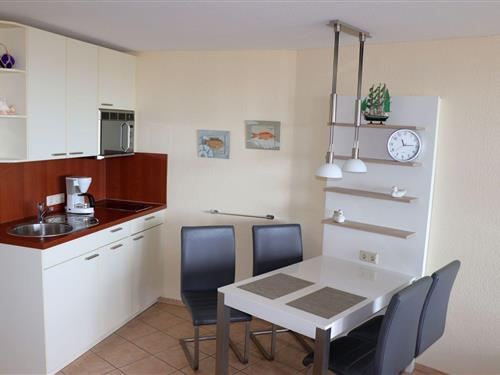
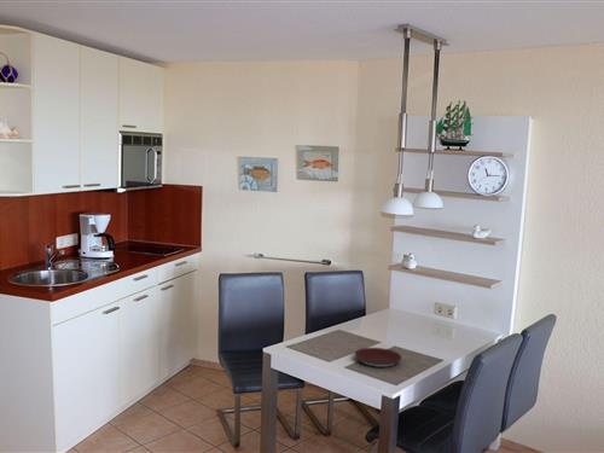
+ plate (377, 358)
